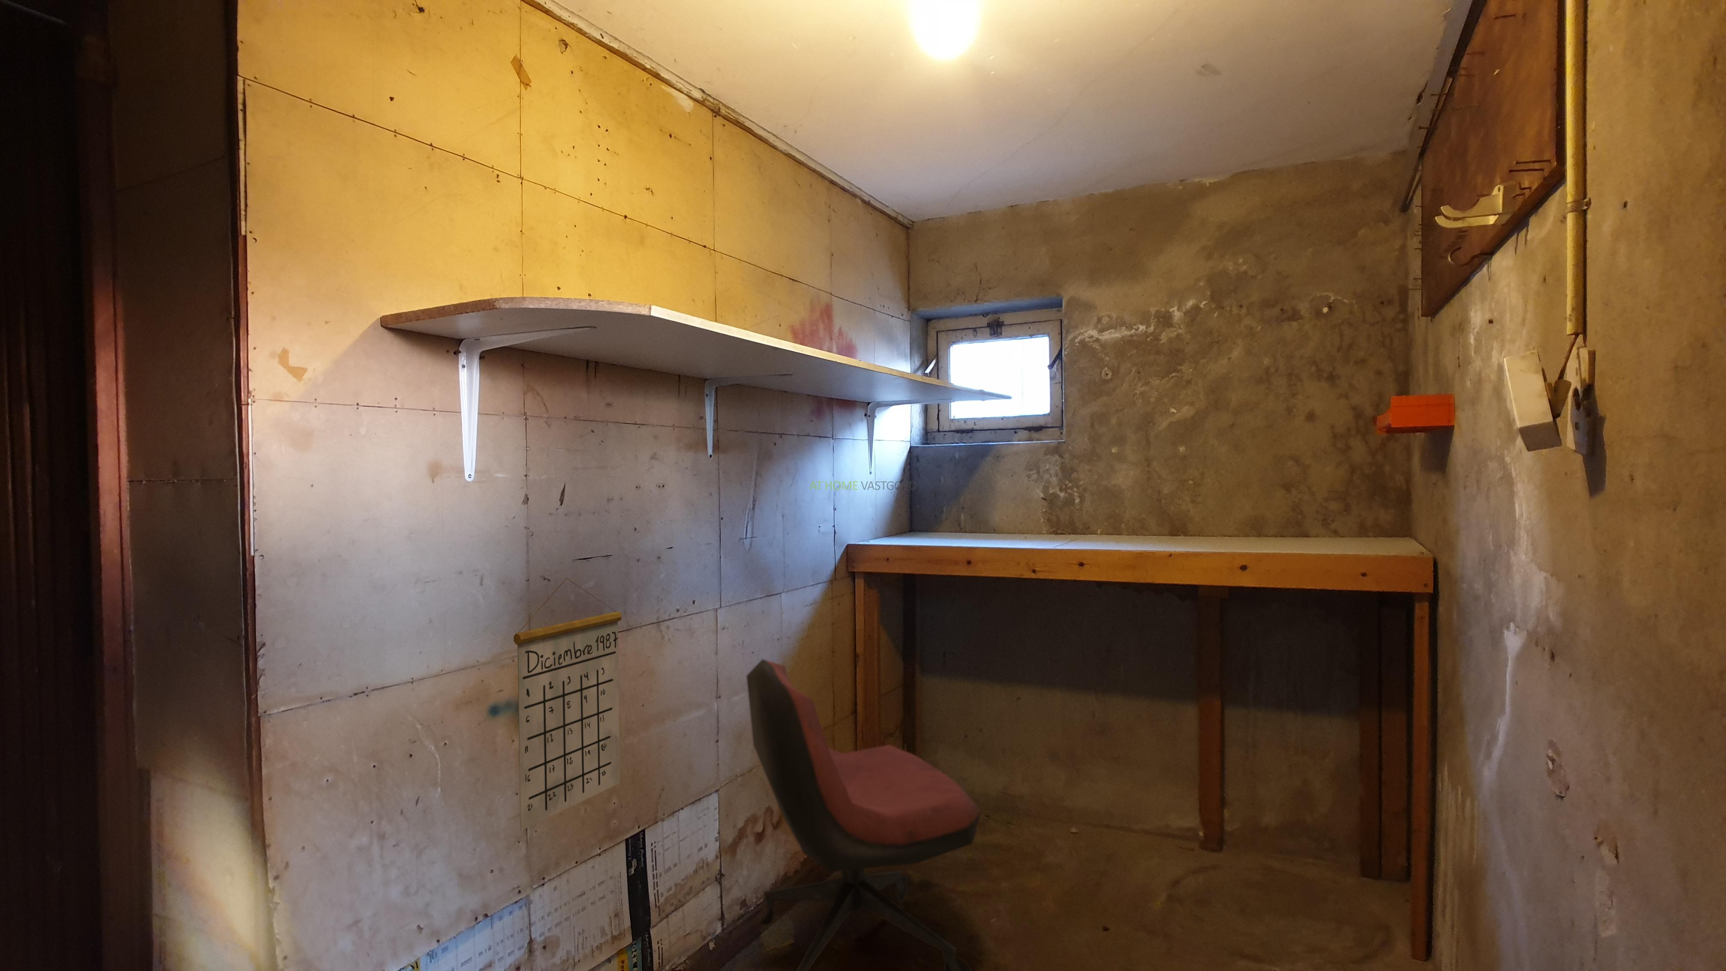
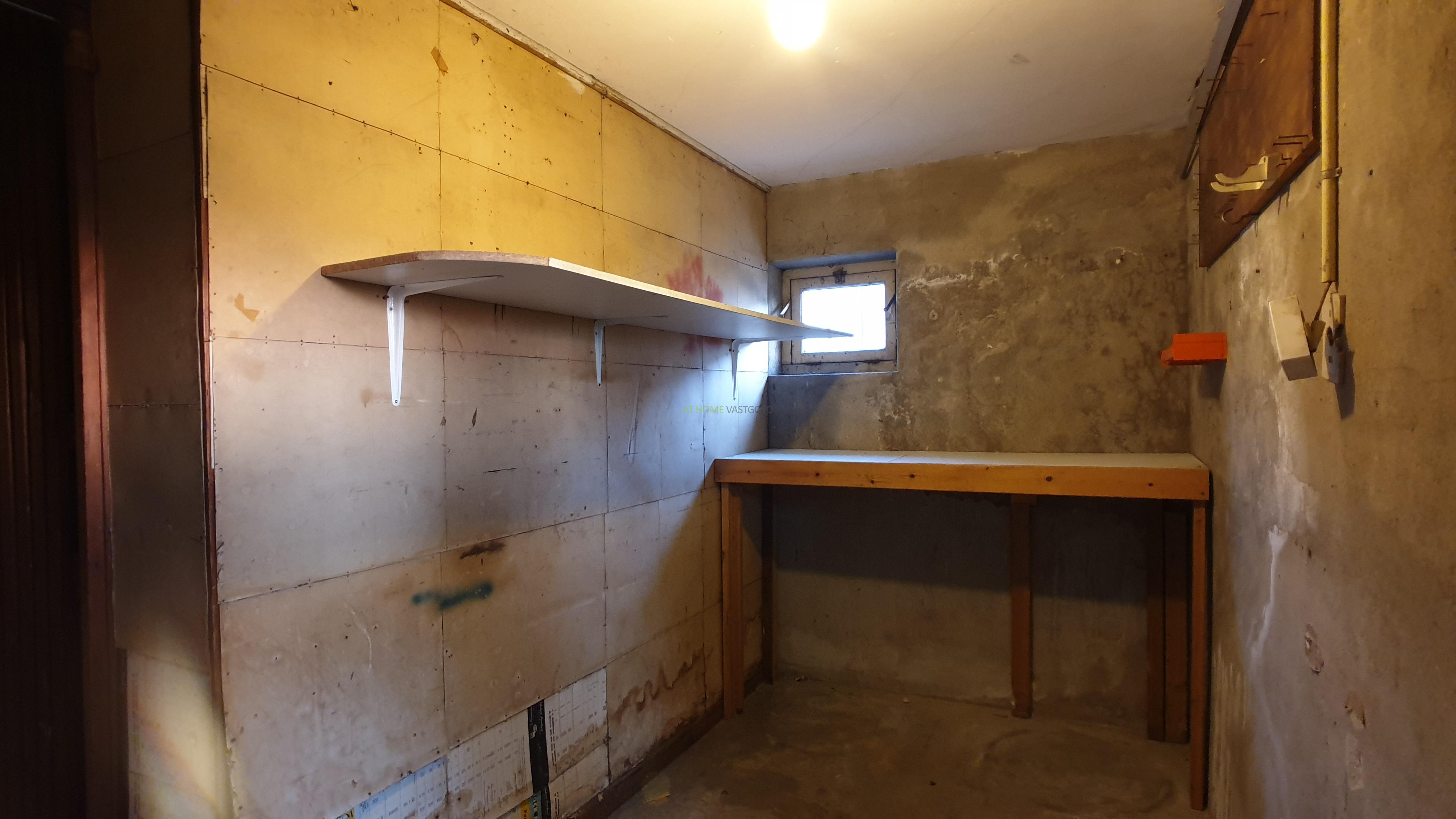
- office chair (852, 806)
- calendar (571, 691)
